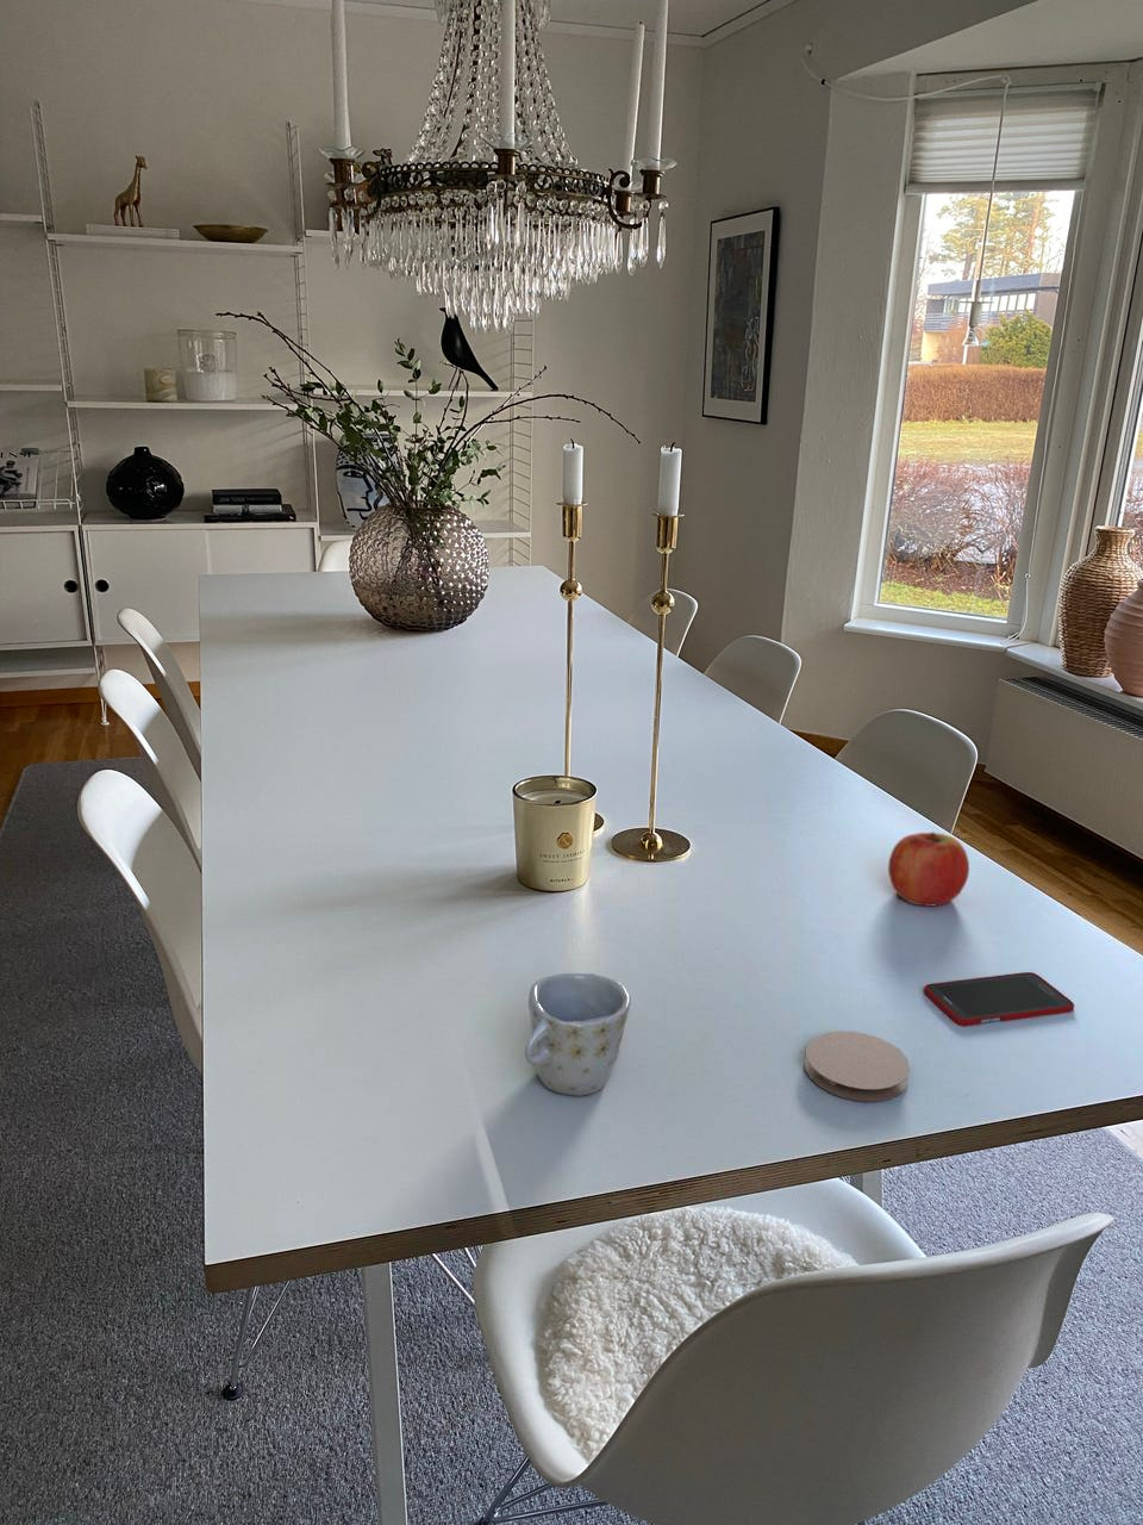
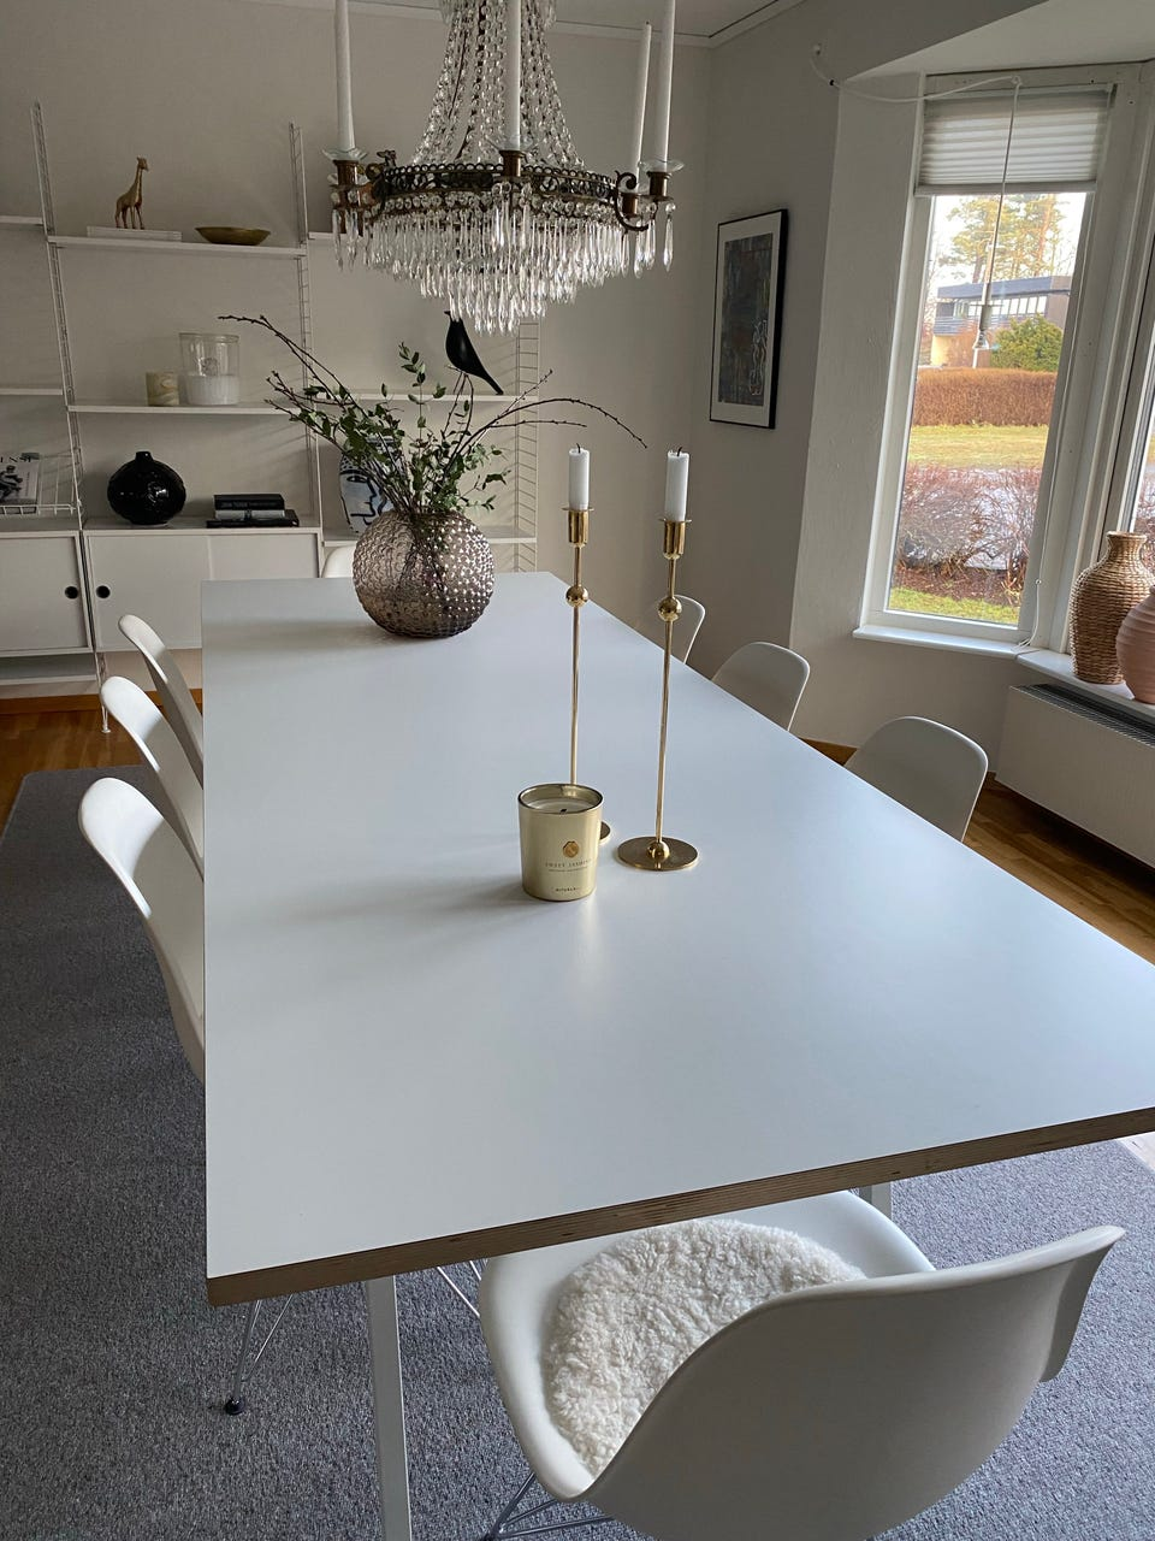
- fruit (928, 863)
- cell phone (998, 998)
- coaster (856, 1064)
- mug (576, 1035)
